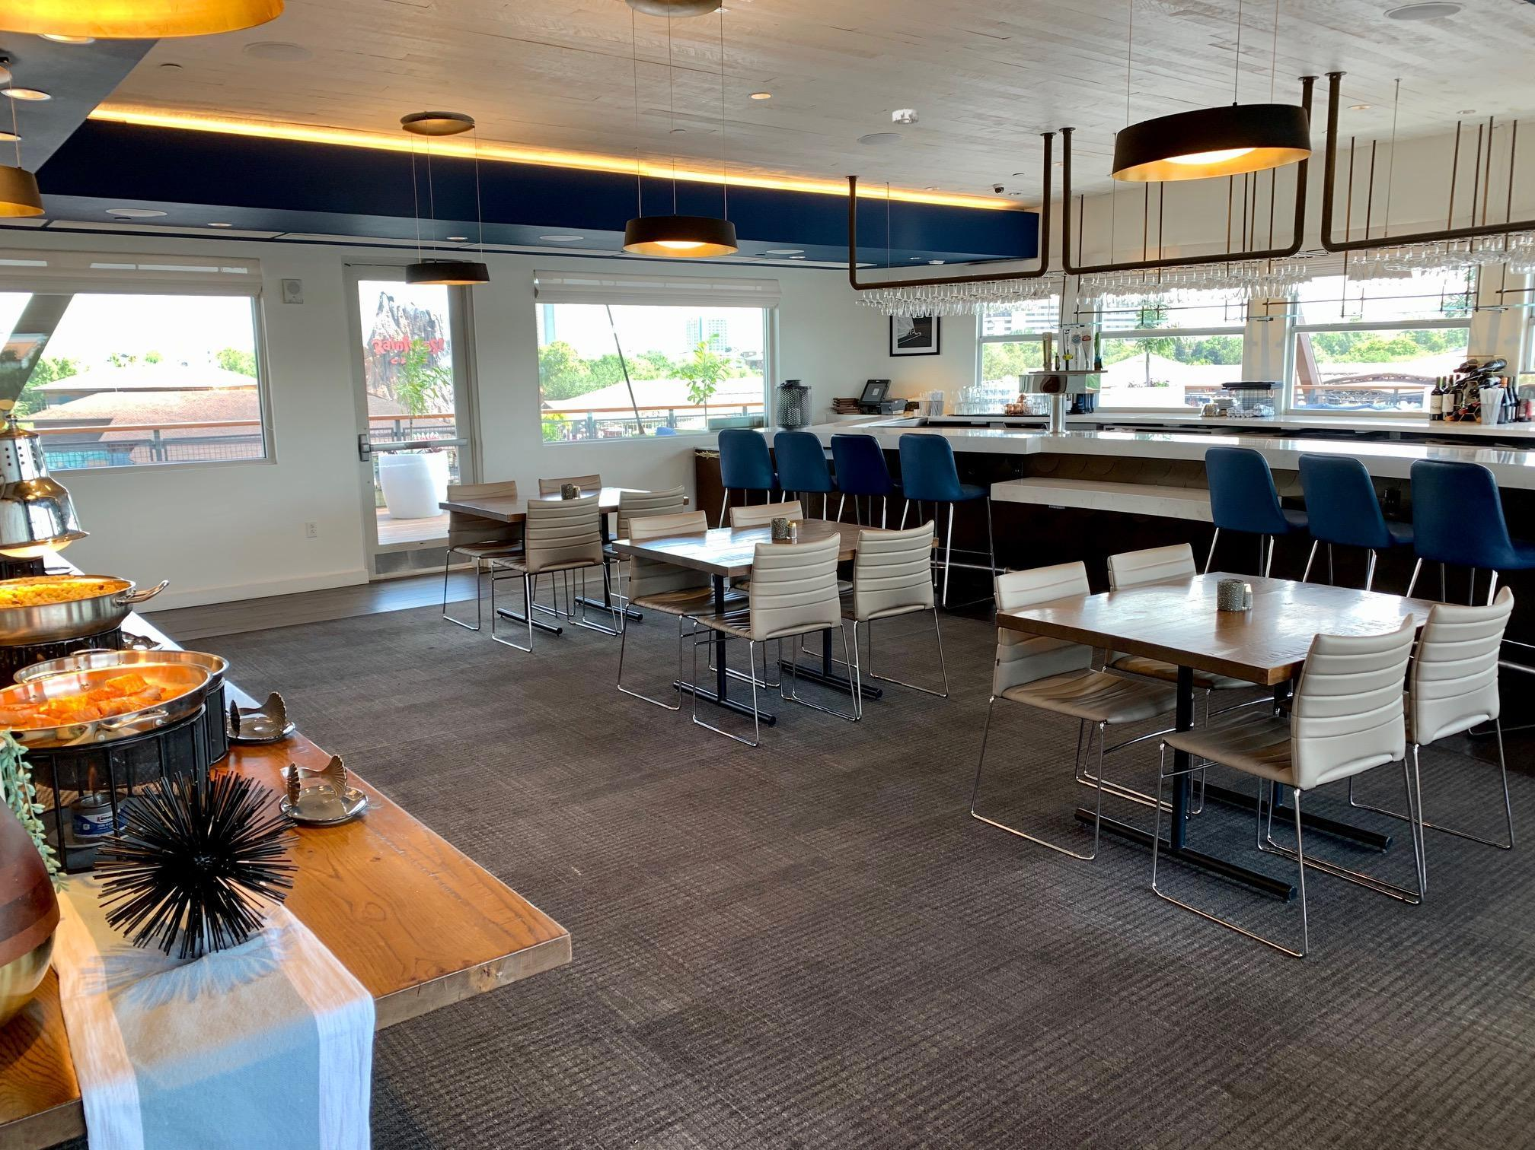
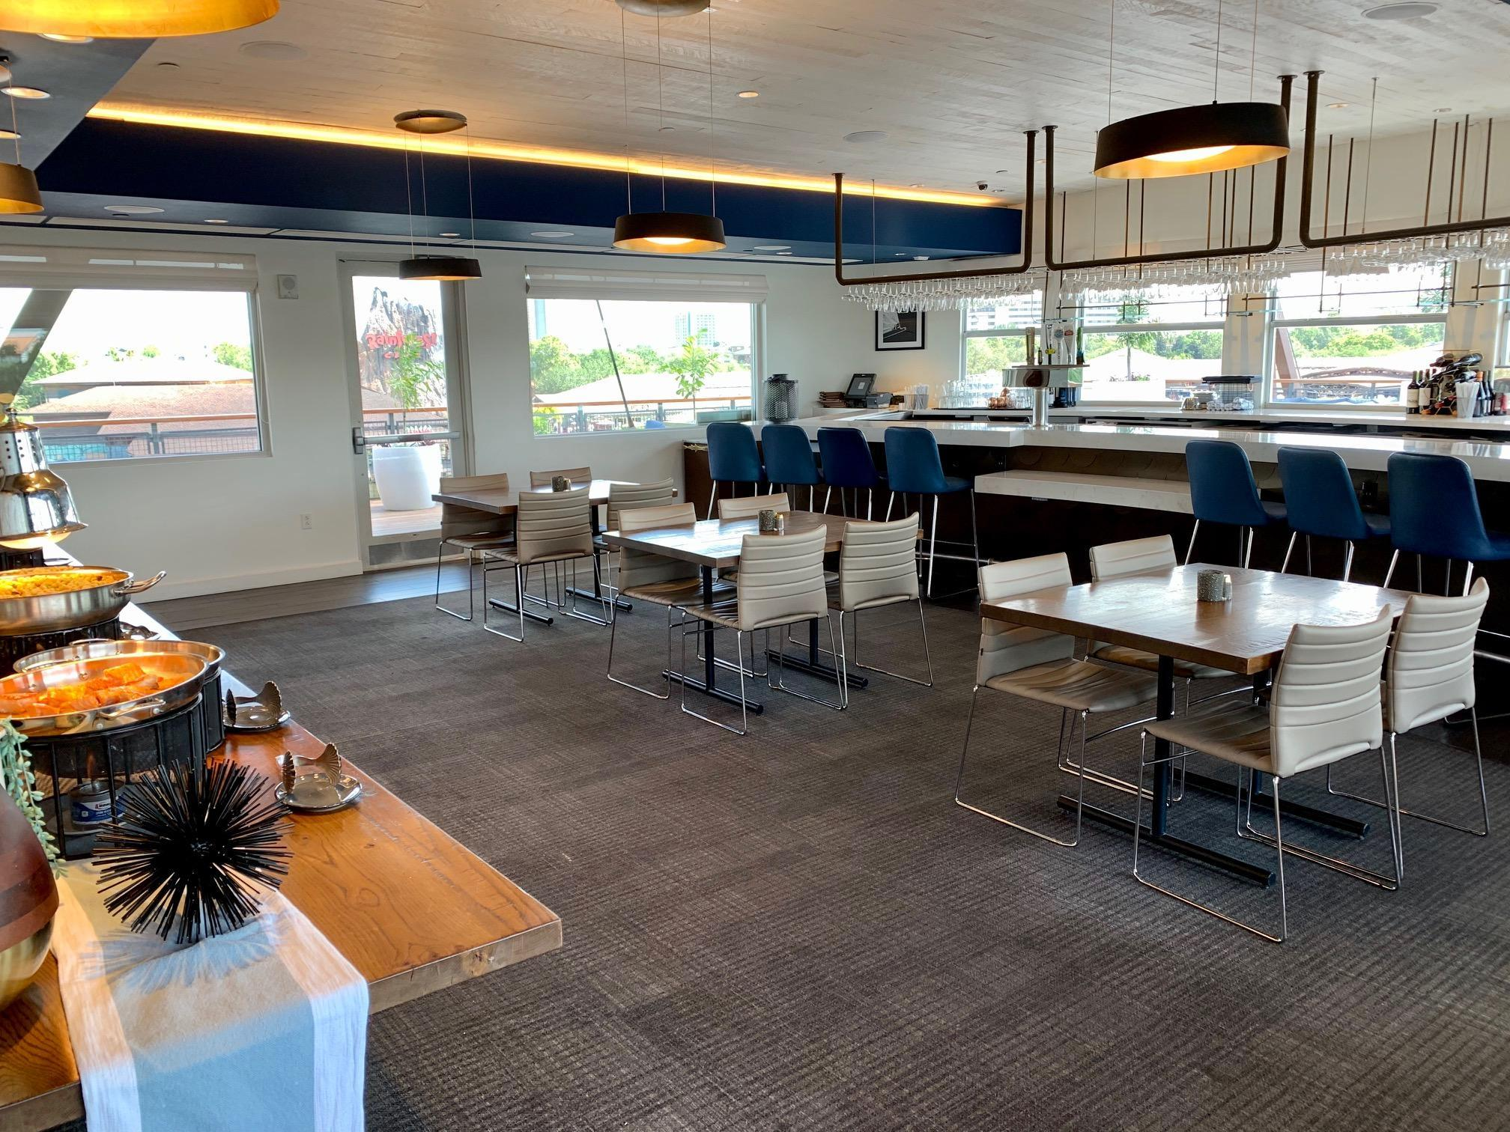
- smoke detector (905, 116)
